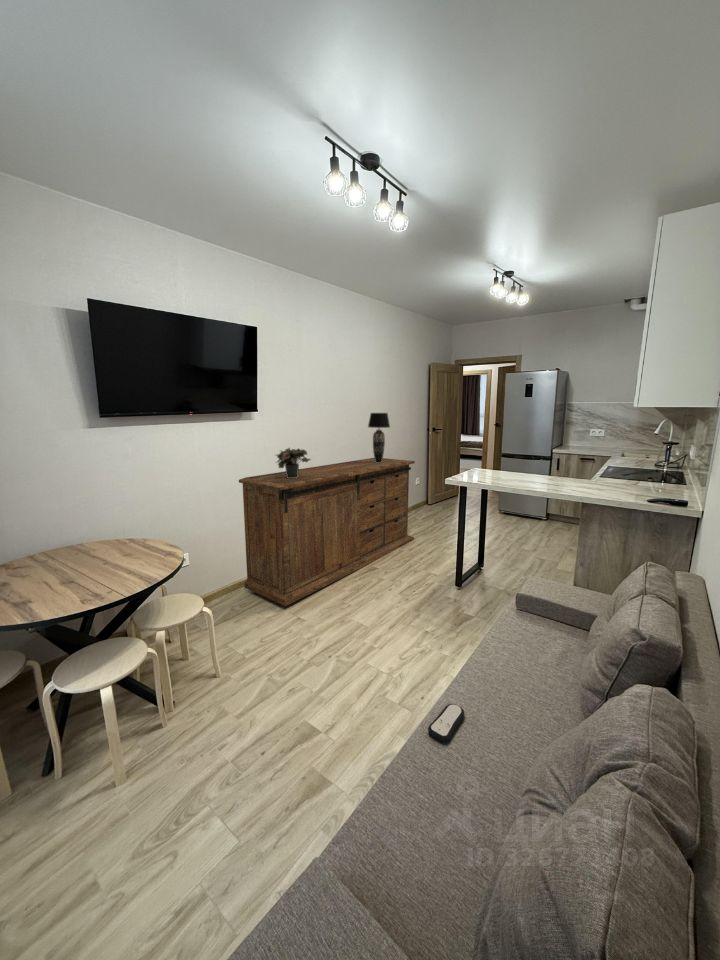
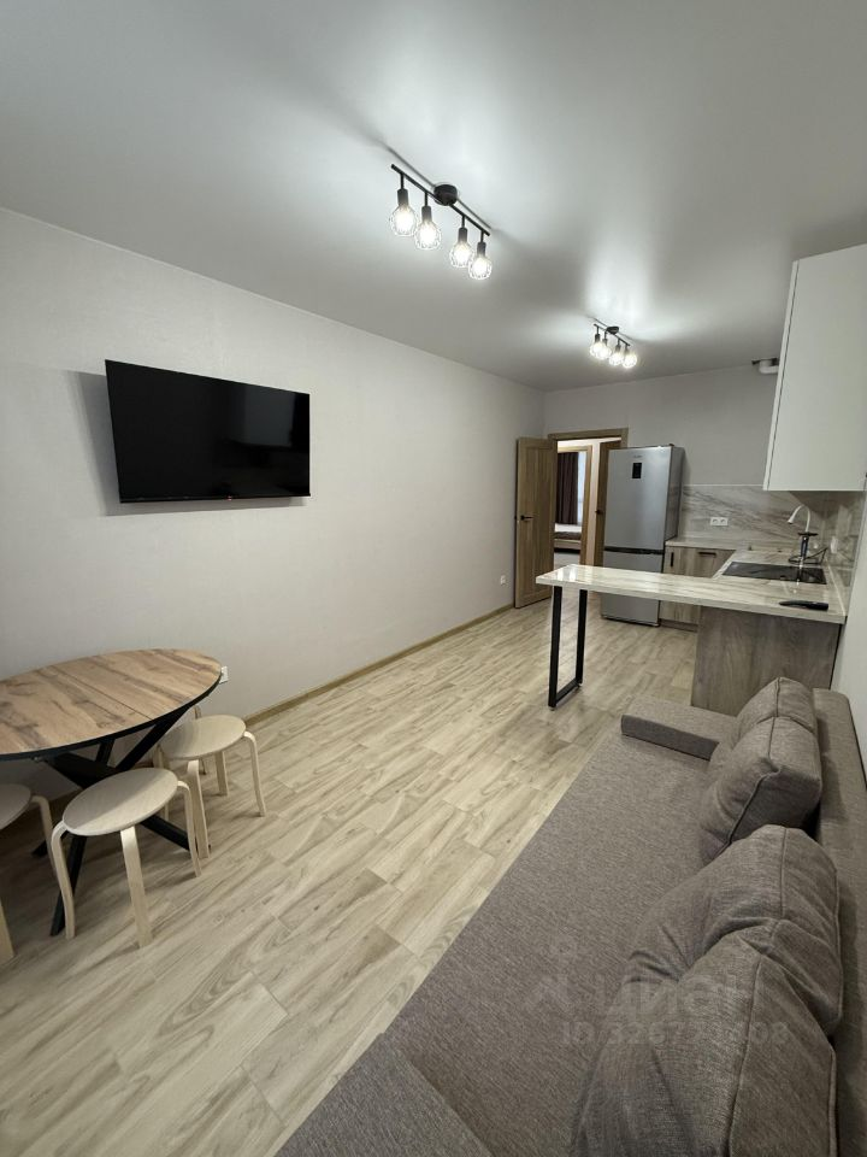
- remote control (447, 721)
- potted plant (291, 463)
- sideboard (341, 515)
- table lamp (378, 437)
